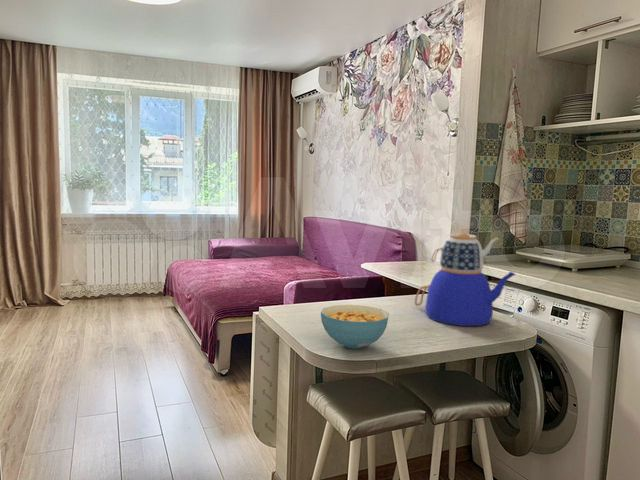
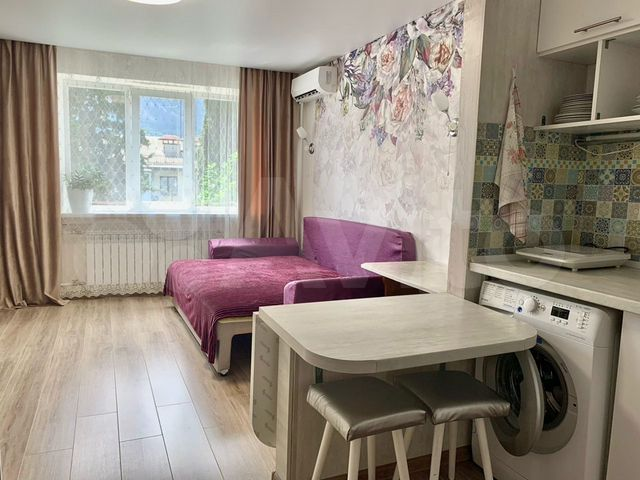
- cereal bowl (354, 329)
- teapot (462, 274)
